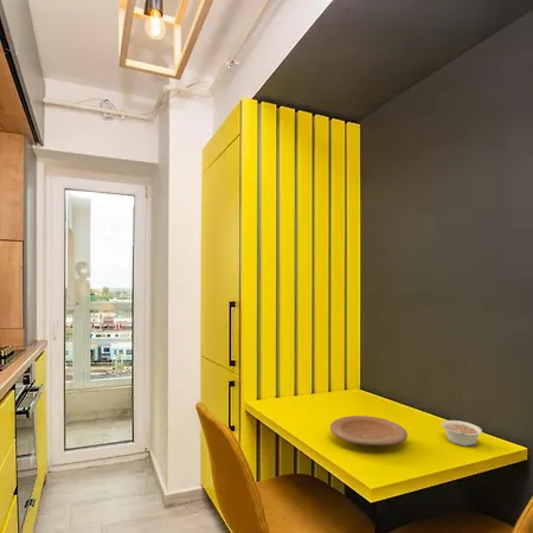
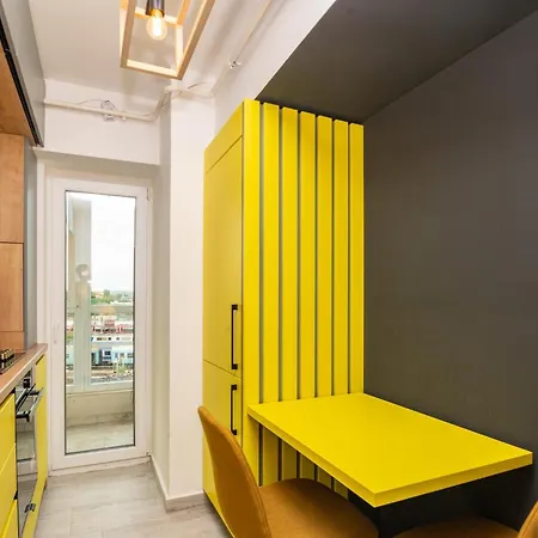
- legume (462, 432)
- plate (367, 434)
